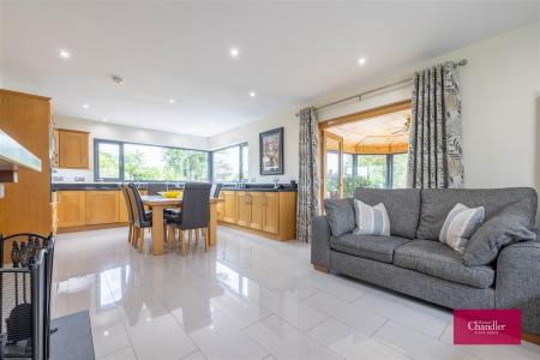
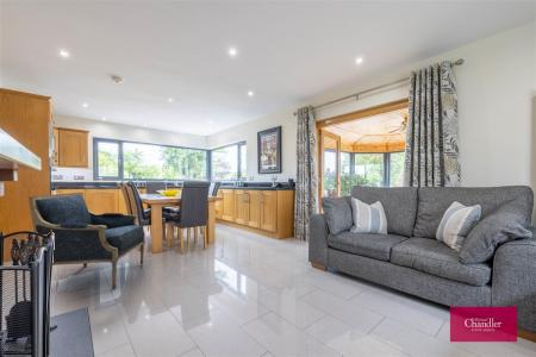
+ armchair (96, 234)
